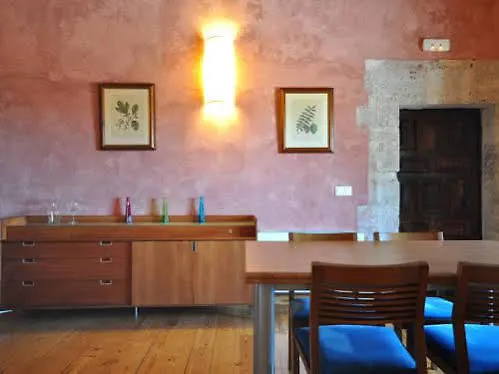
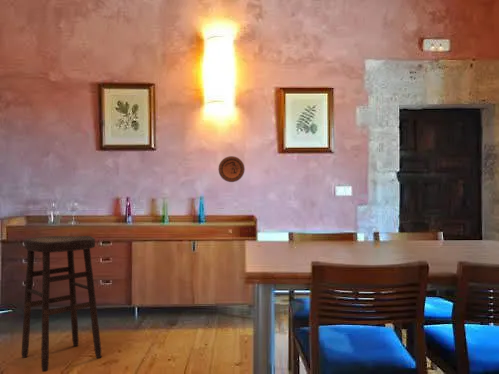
+ decorative plate (231, 169)
+ stool (61, 297)
